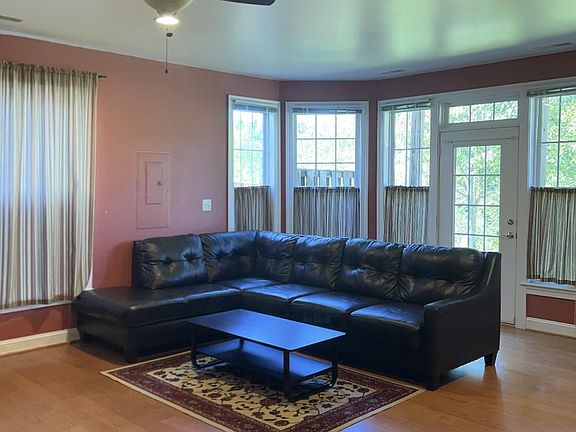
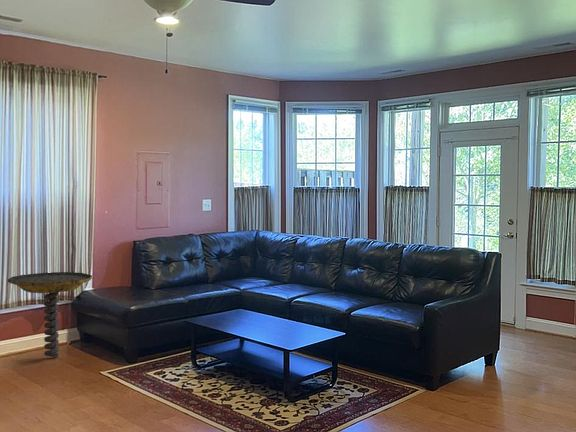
+ side table (51, 318)
